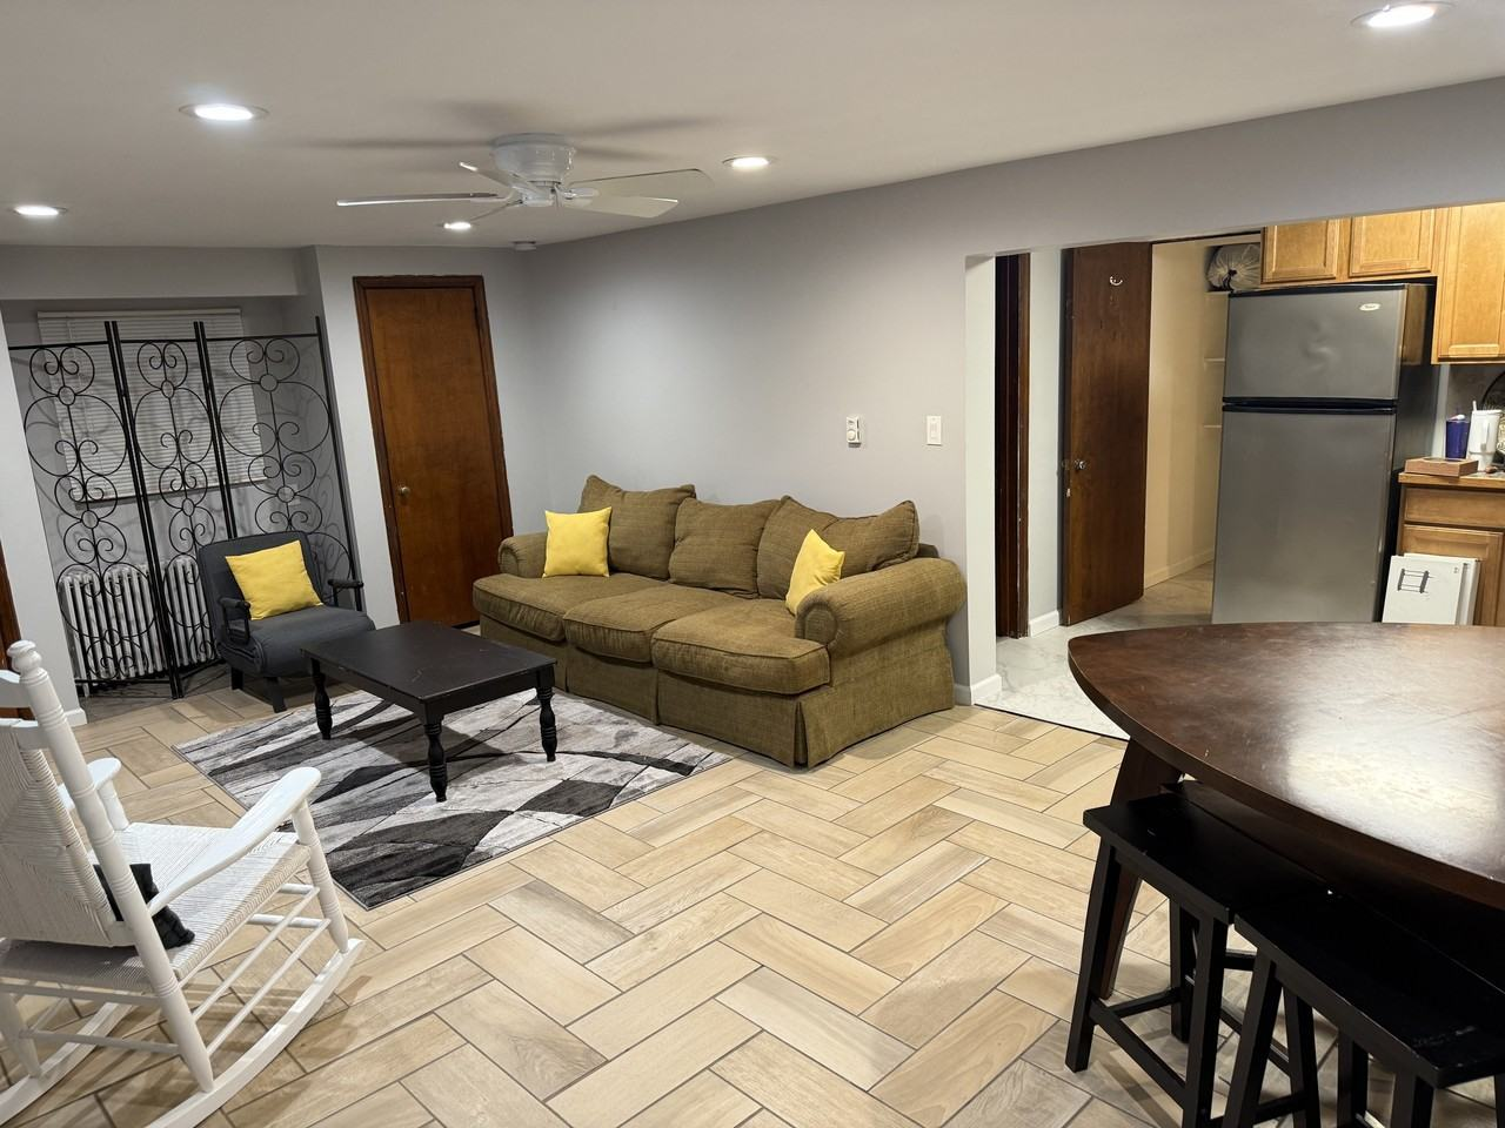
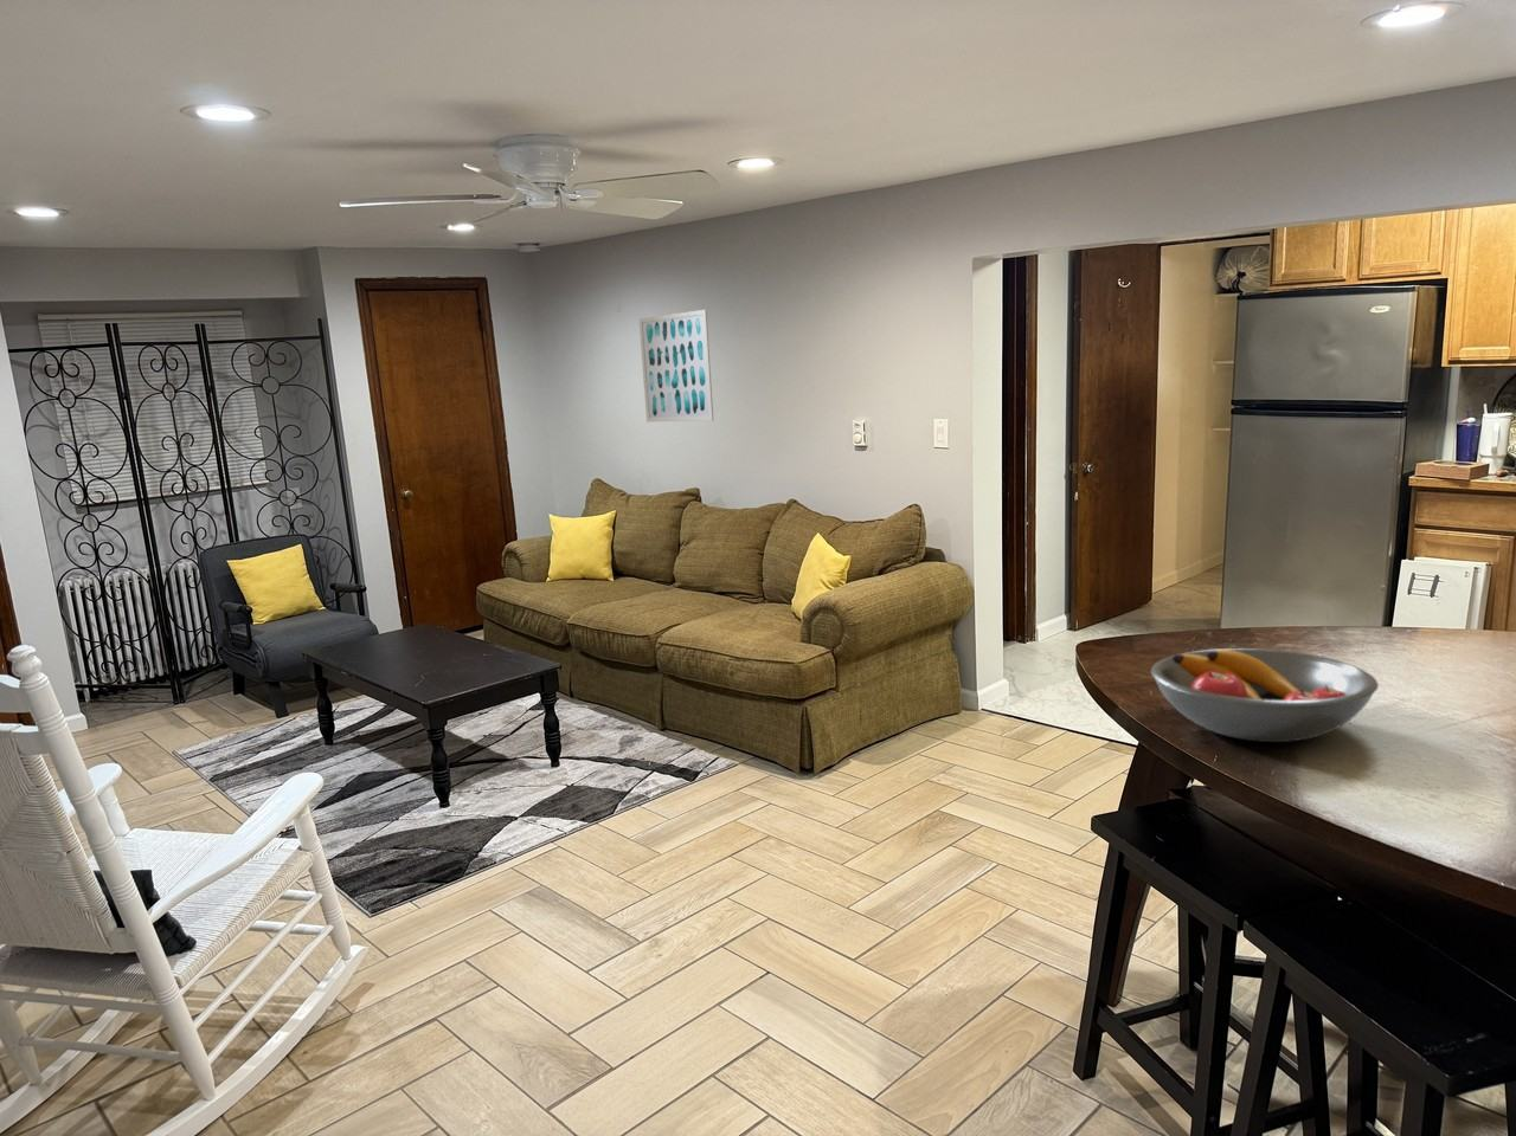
+ wall art (676, 368)
+ fruit bowl (1259, 693)
